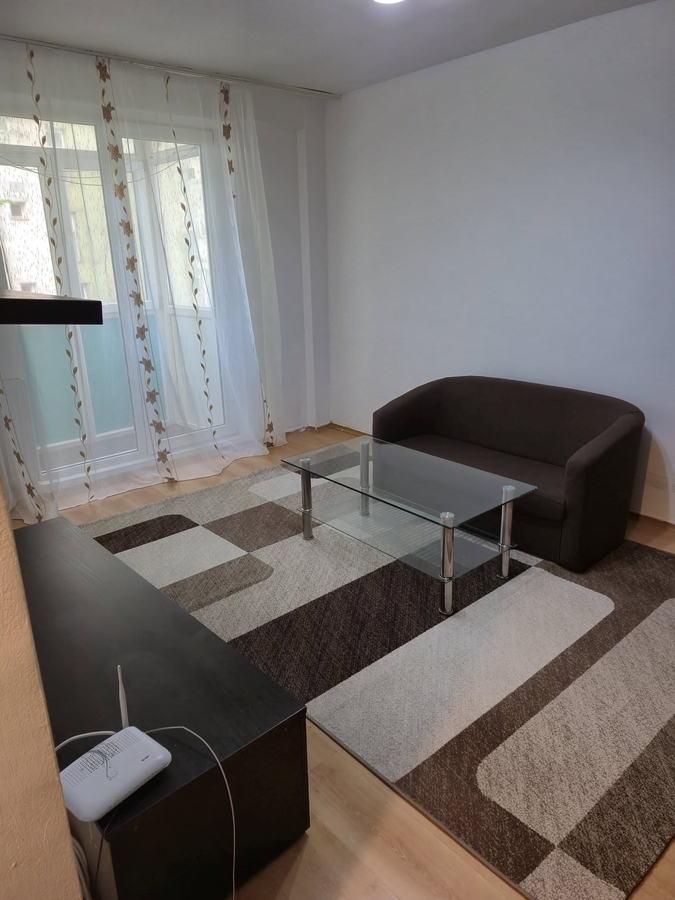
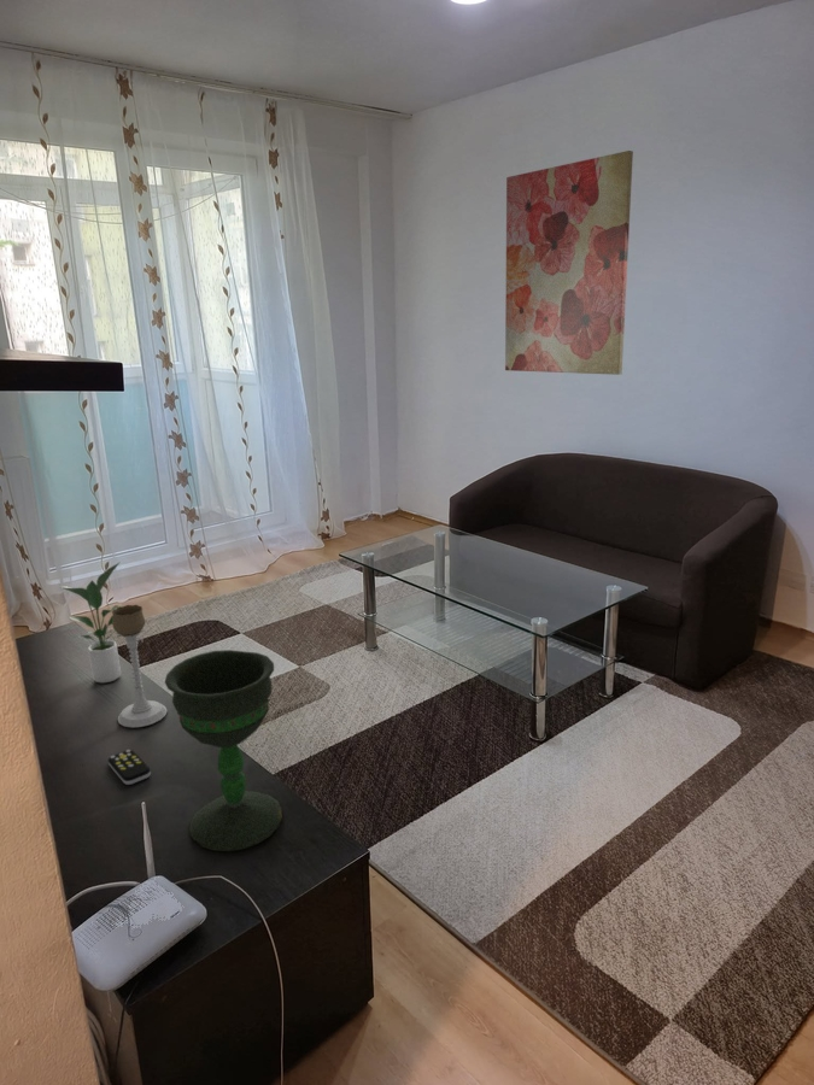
+ wall art (562, 272)
+ potted plant (98, 621)
+ remote control (129, 766)
+ candle holder (135, 663)
+ chalice (228, 749)
